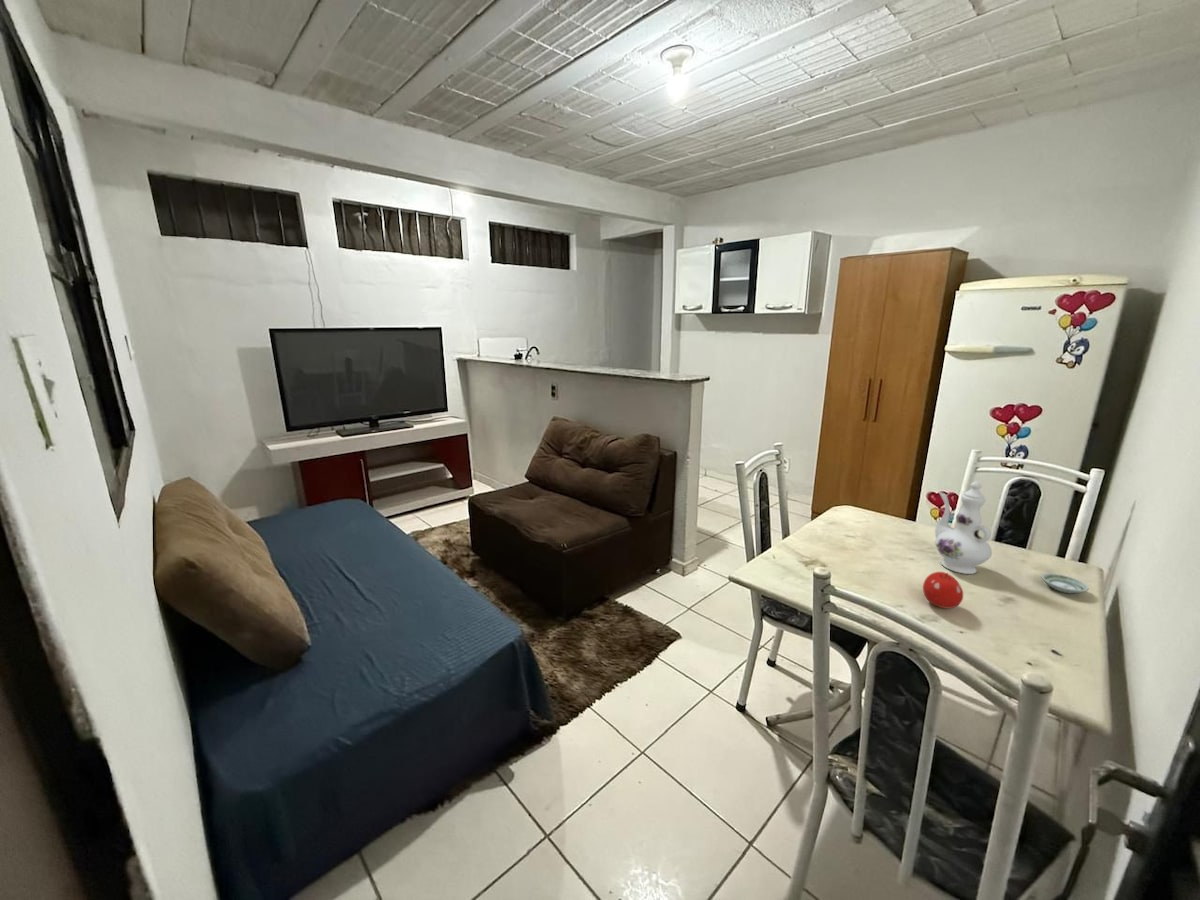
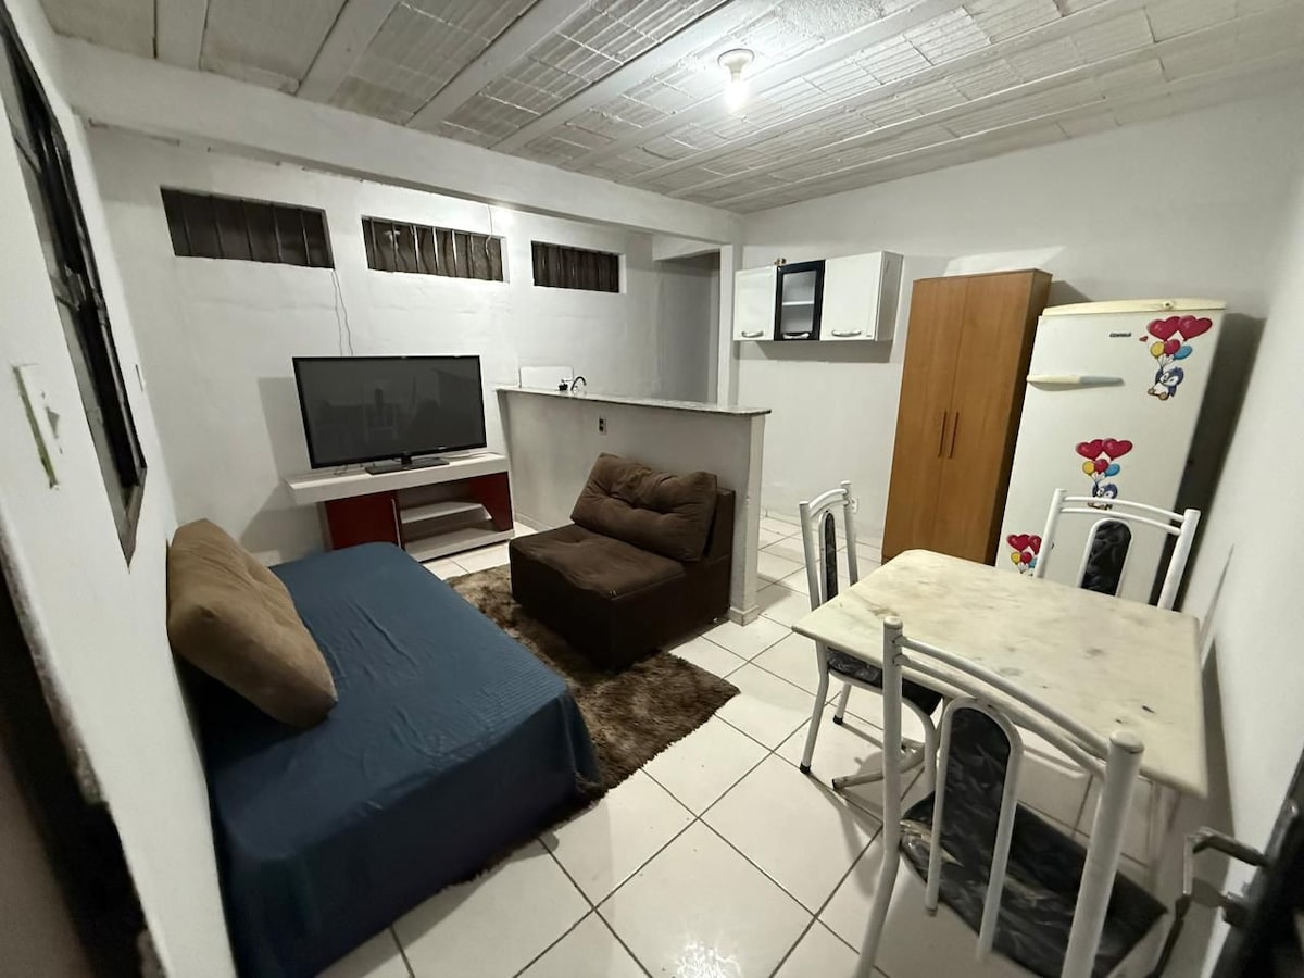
- saucer (1063, 584)
- chinaware (961, 523)
- fruit (943, 588)
